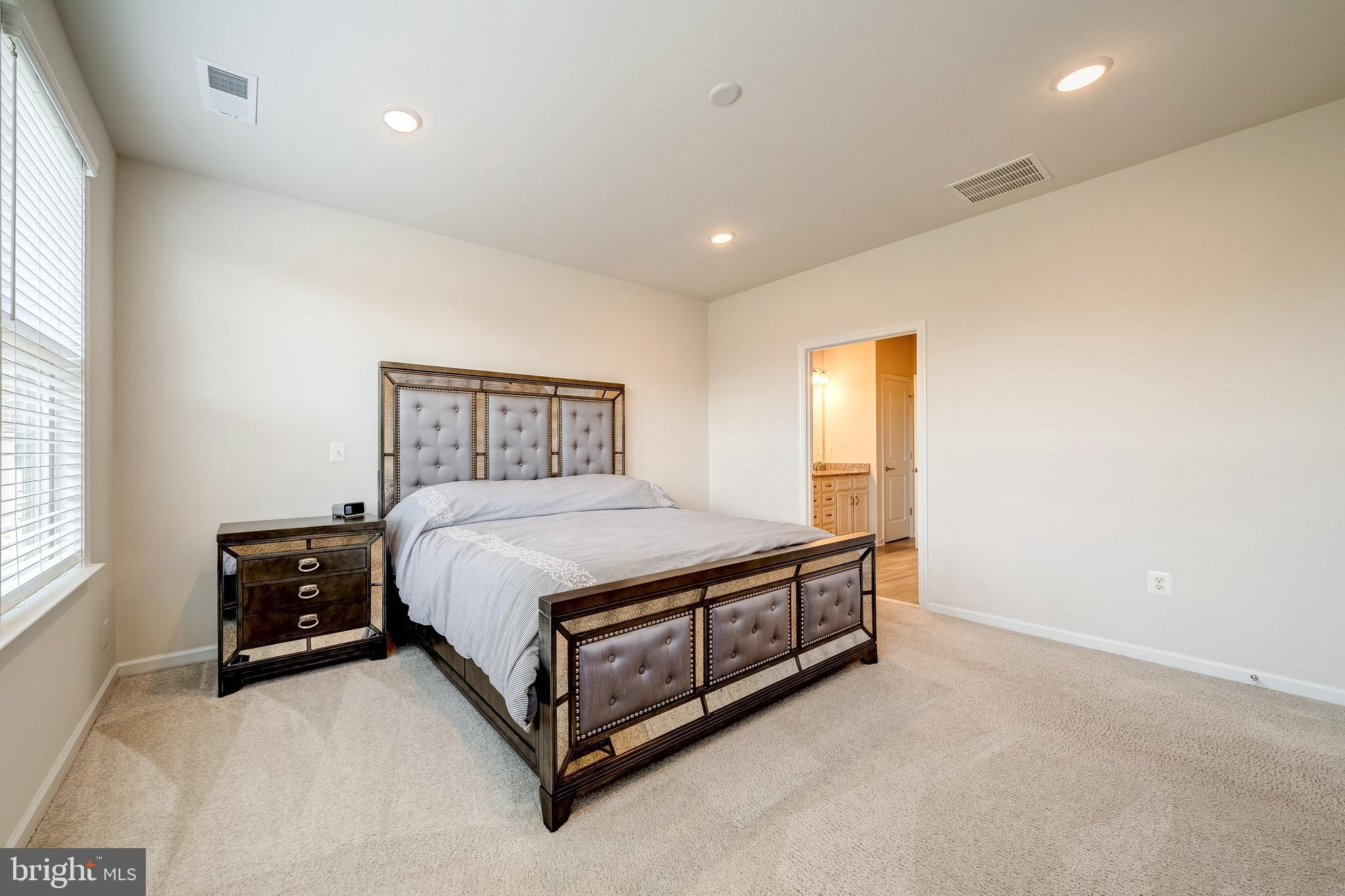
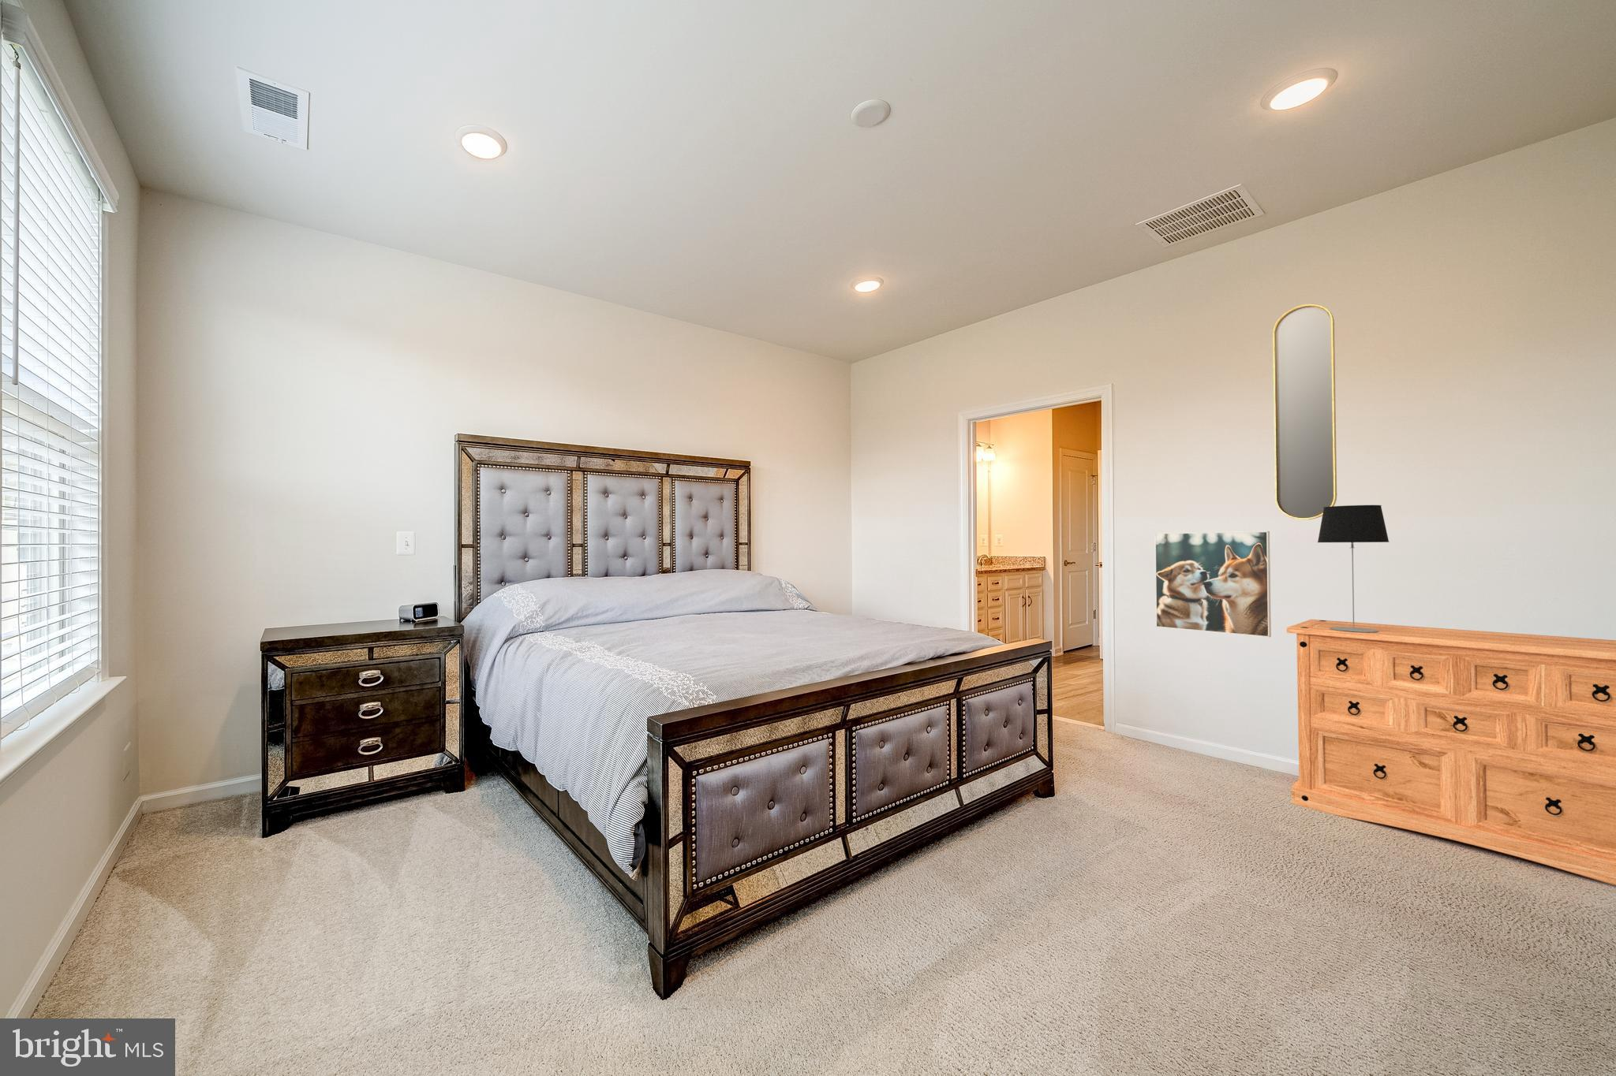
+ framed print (1209, 581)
+ table lamp (1353, 568)
+ home mirror (1304, 412)
+ dresser (1462, 731)
